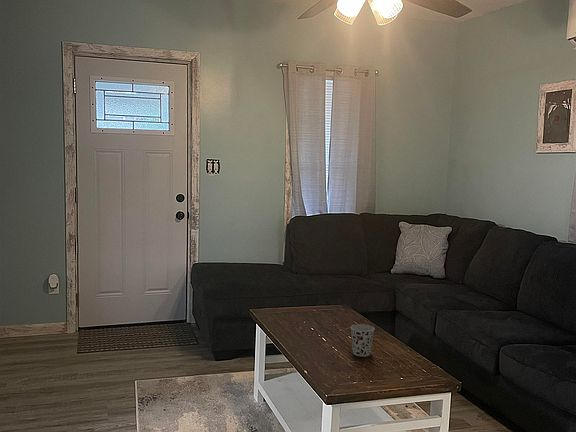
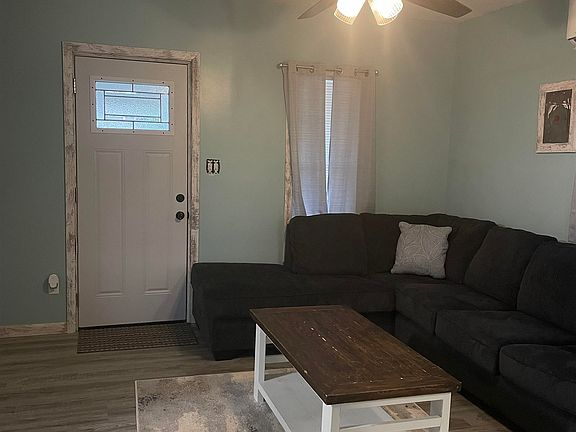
- cup (362, 340)
